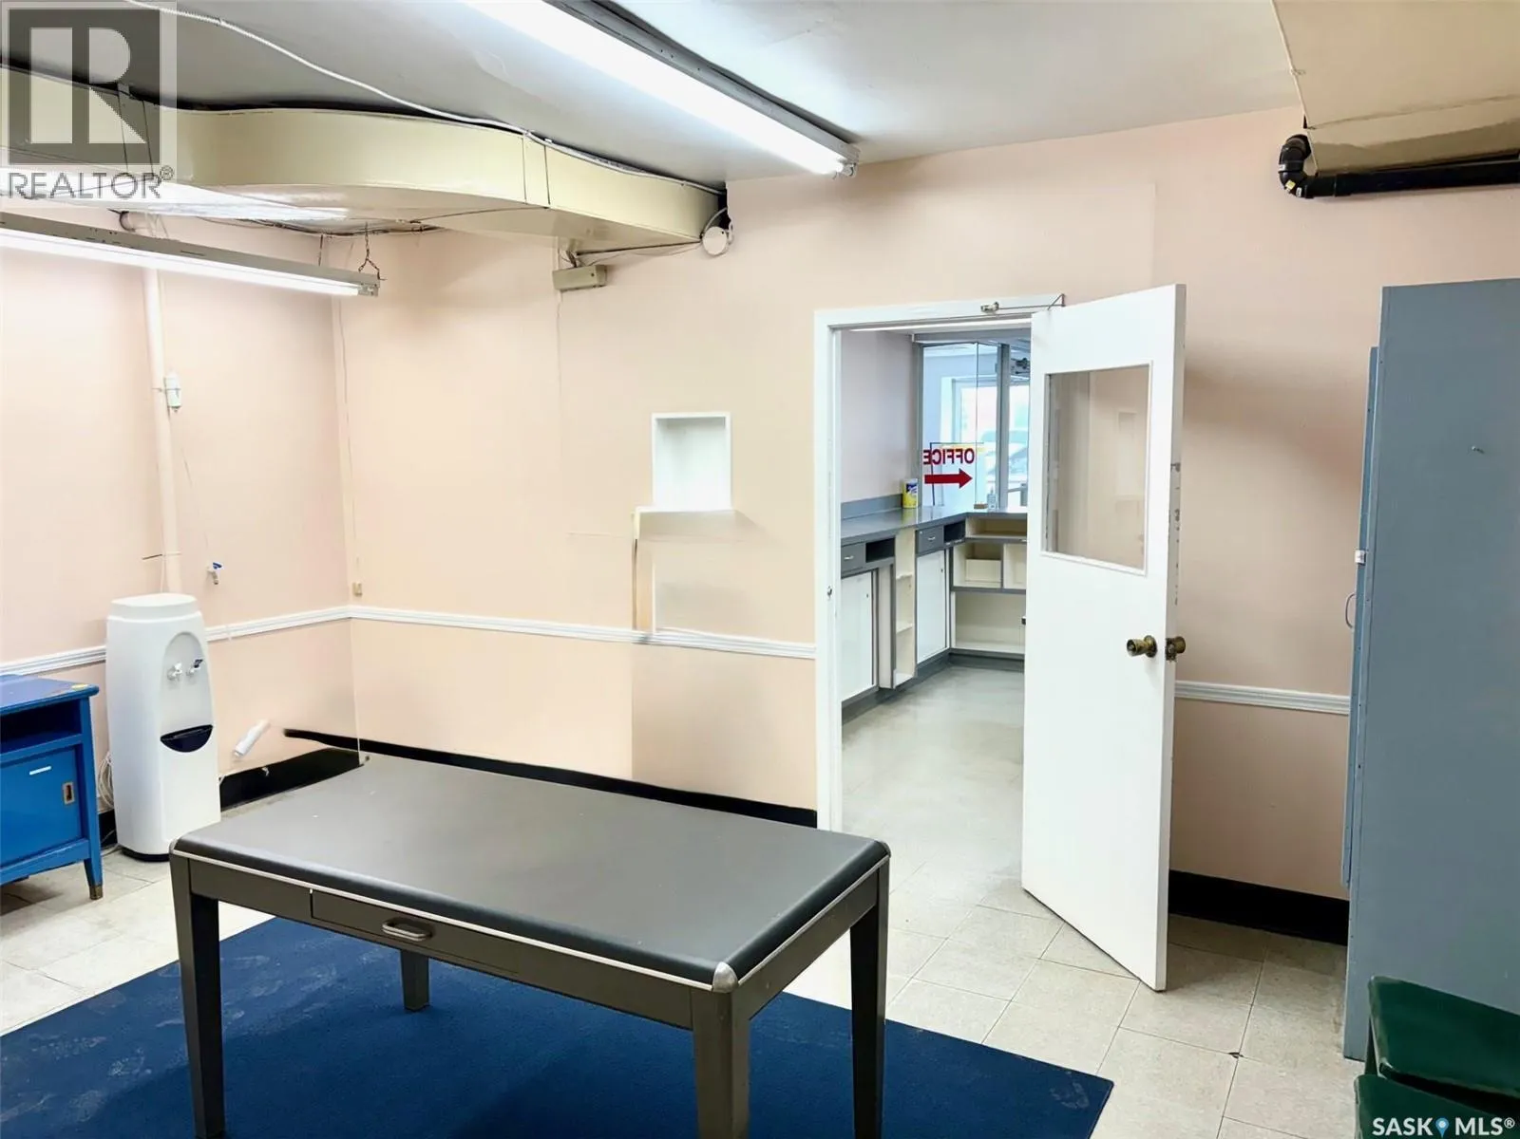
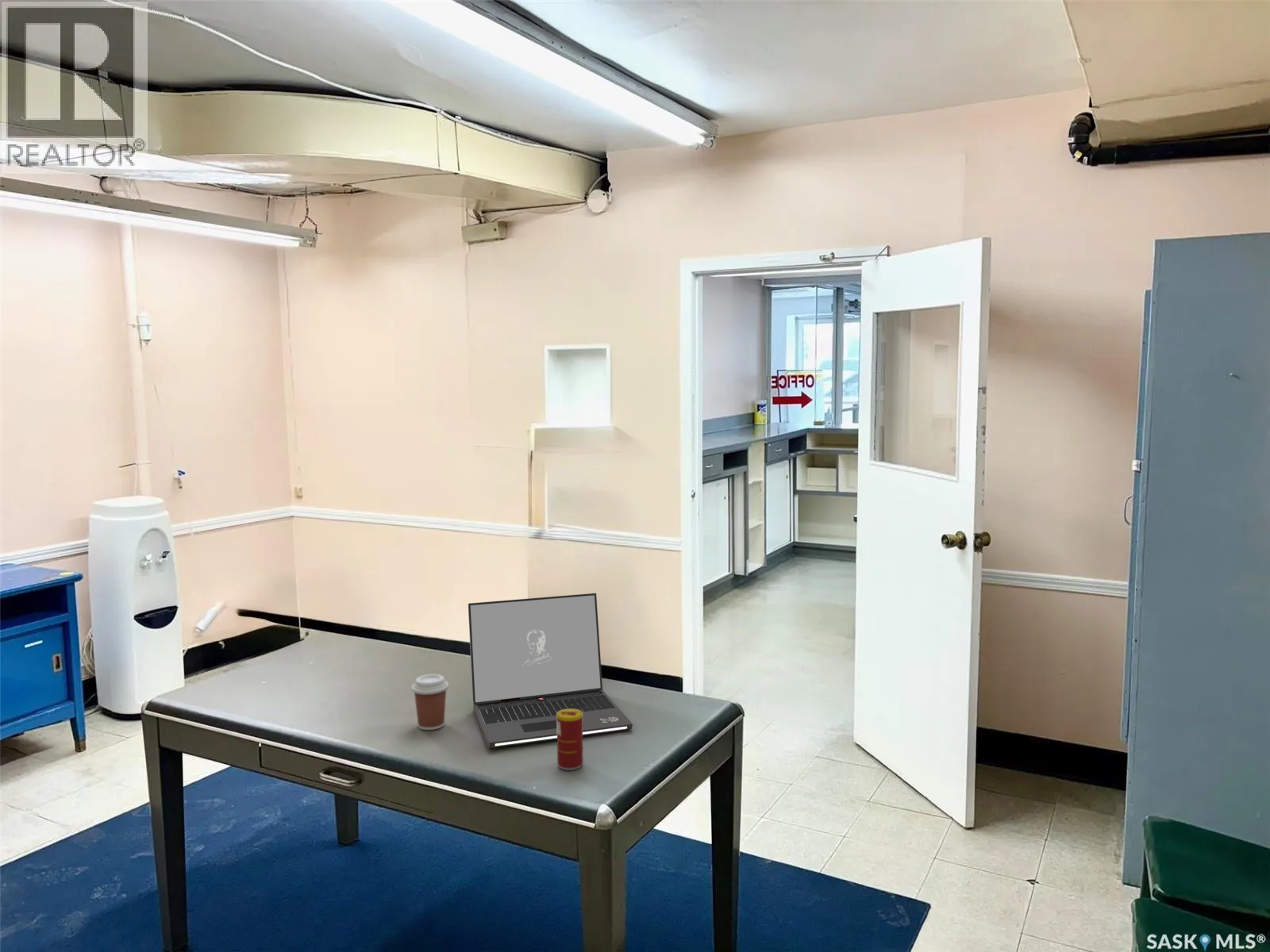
+ laptop (547, 664)
+ beverage can (570, 739)
+ coffee cup (430, 701)
